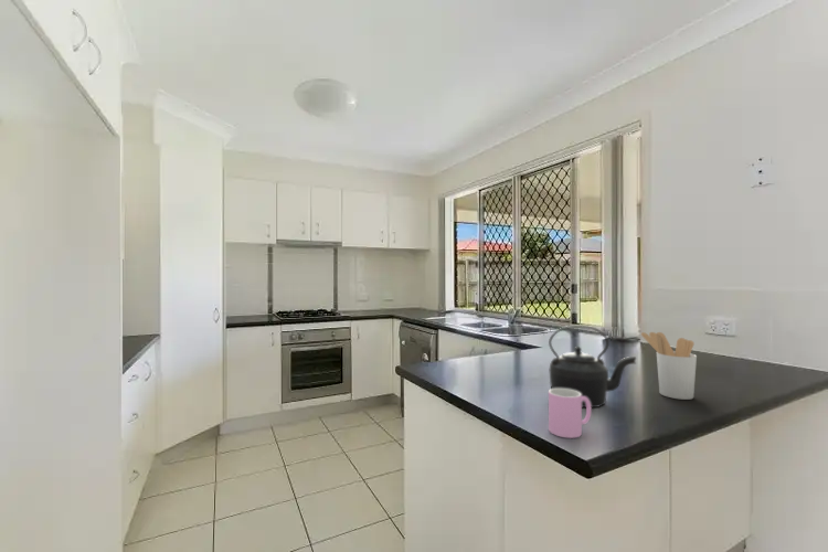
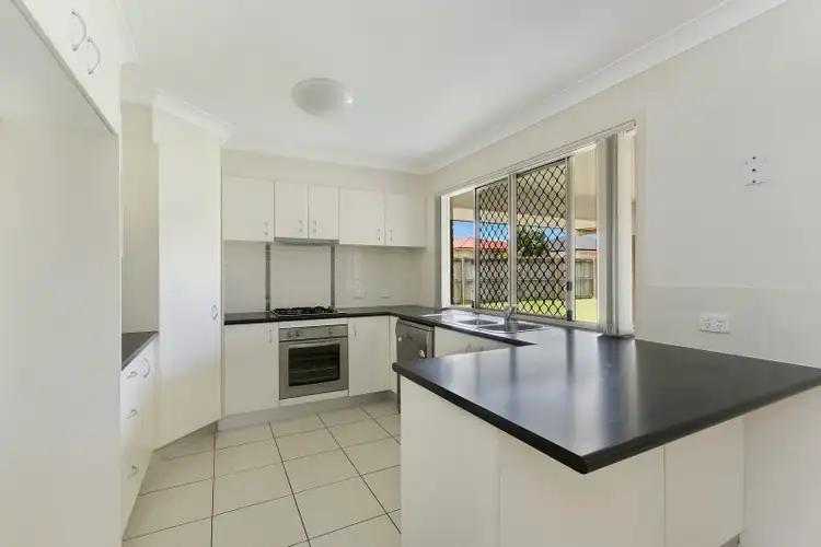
- utensil holder (668, 362)
- cup (571, 411)
- kettle (592, 362)
